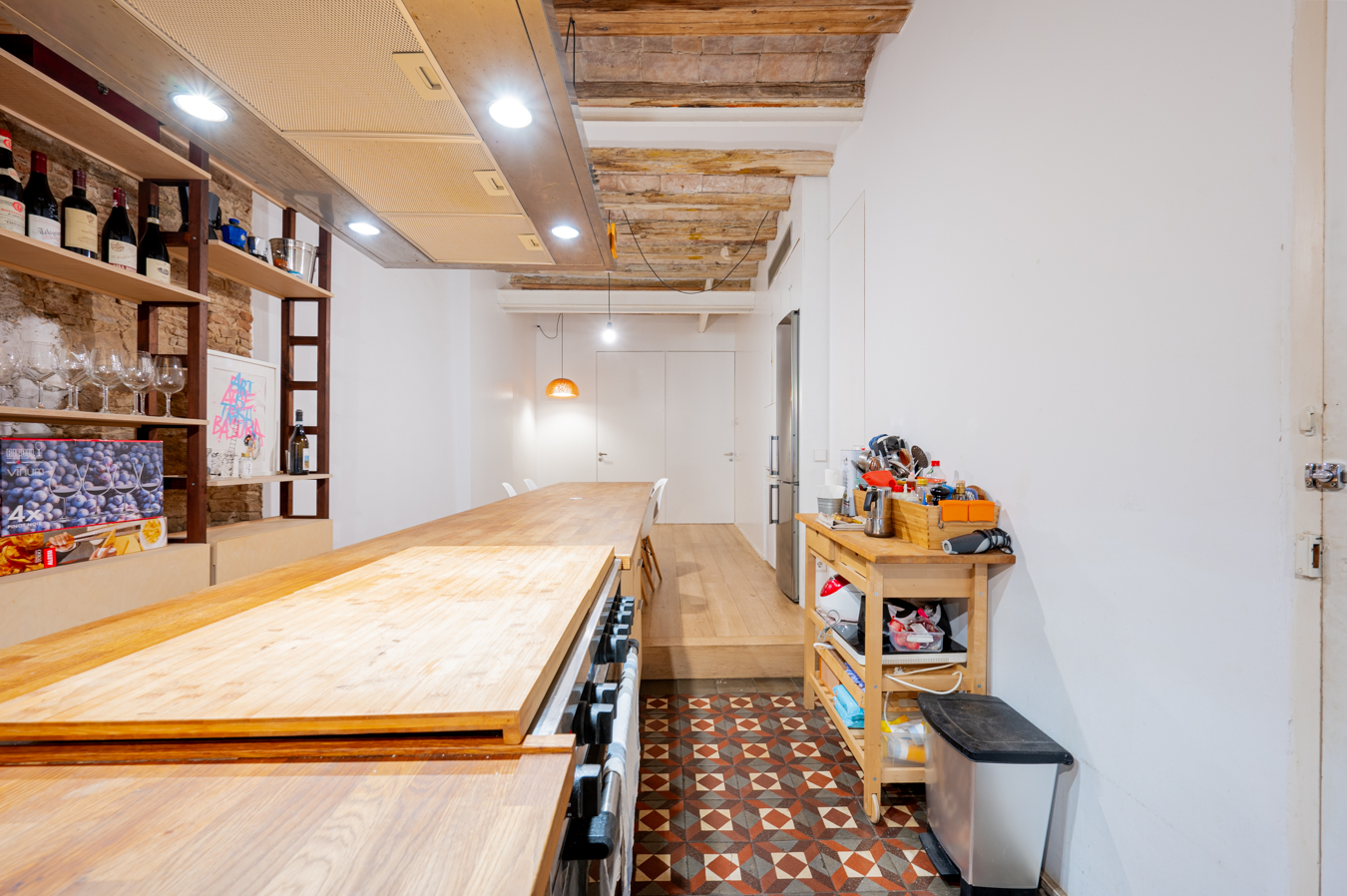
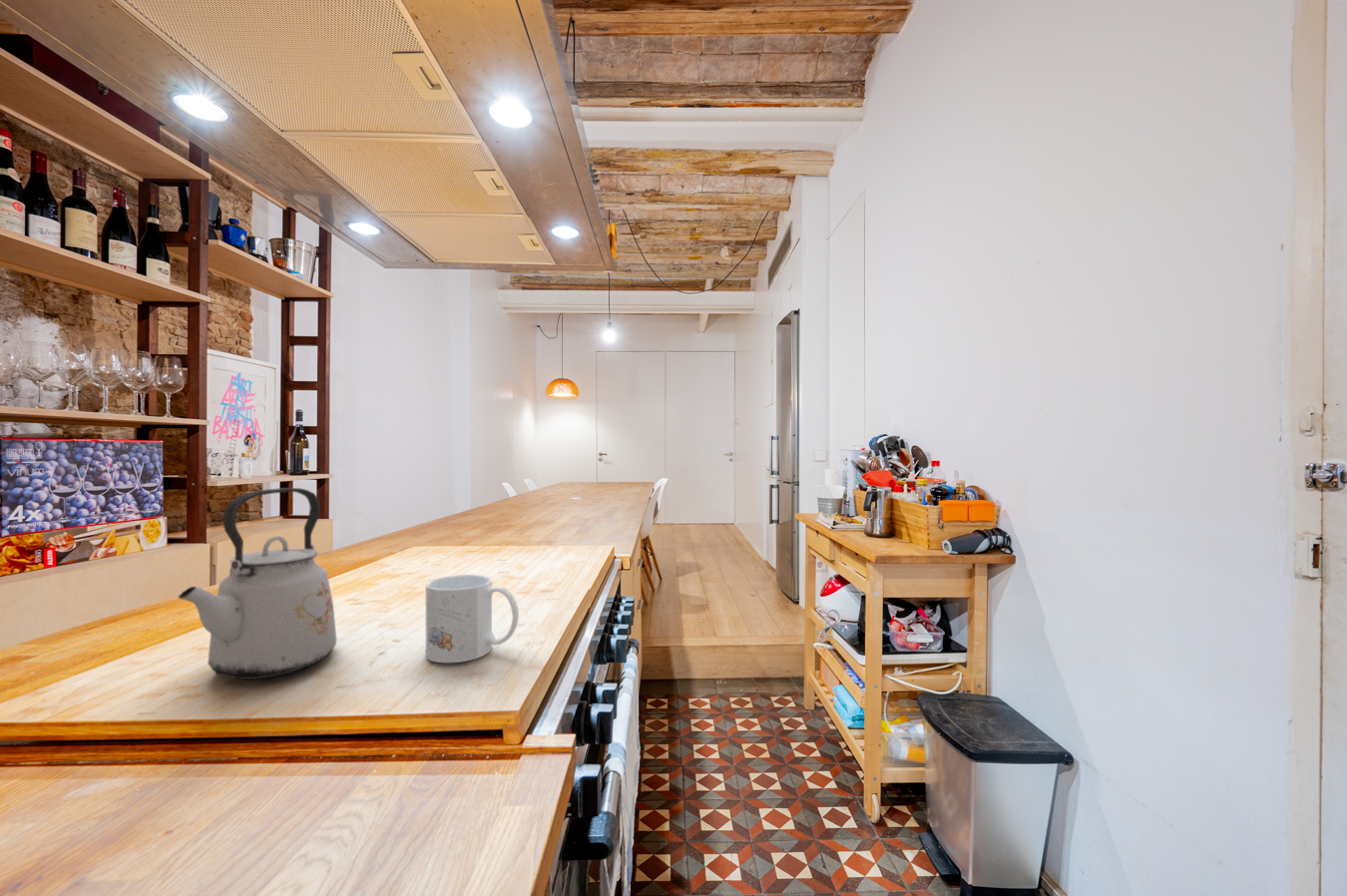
+ mug (473, 617)
+ kettle (257, 582)
